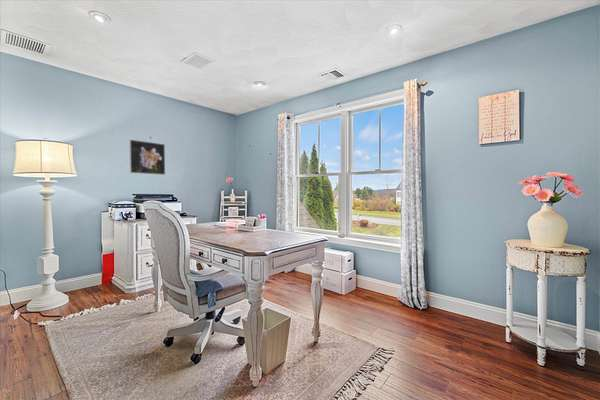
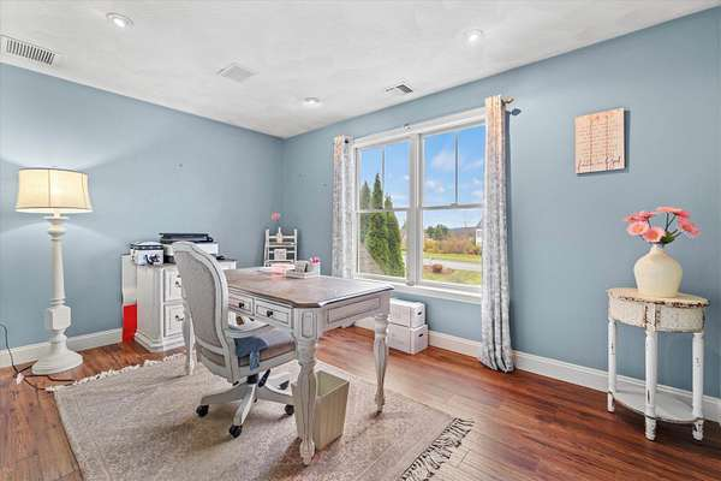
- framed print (148, 158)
